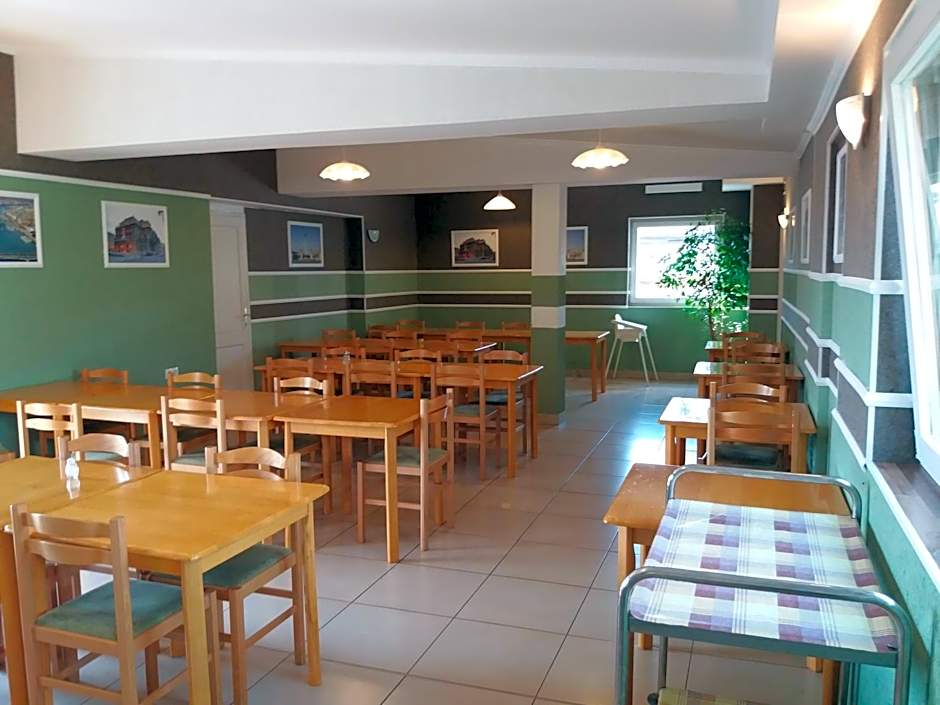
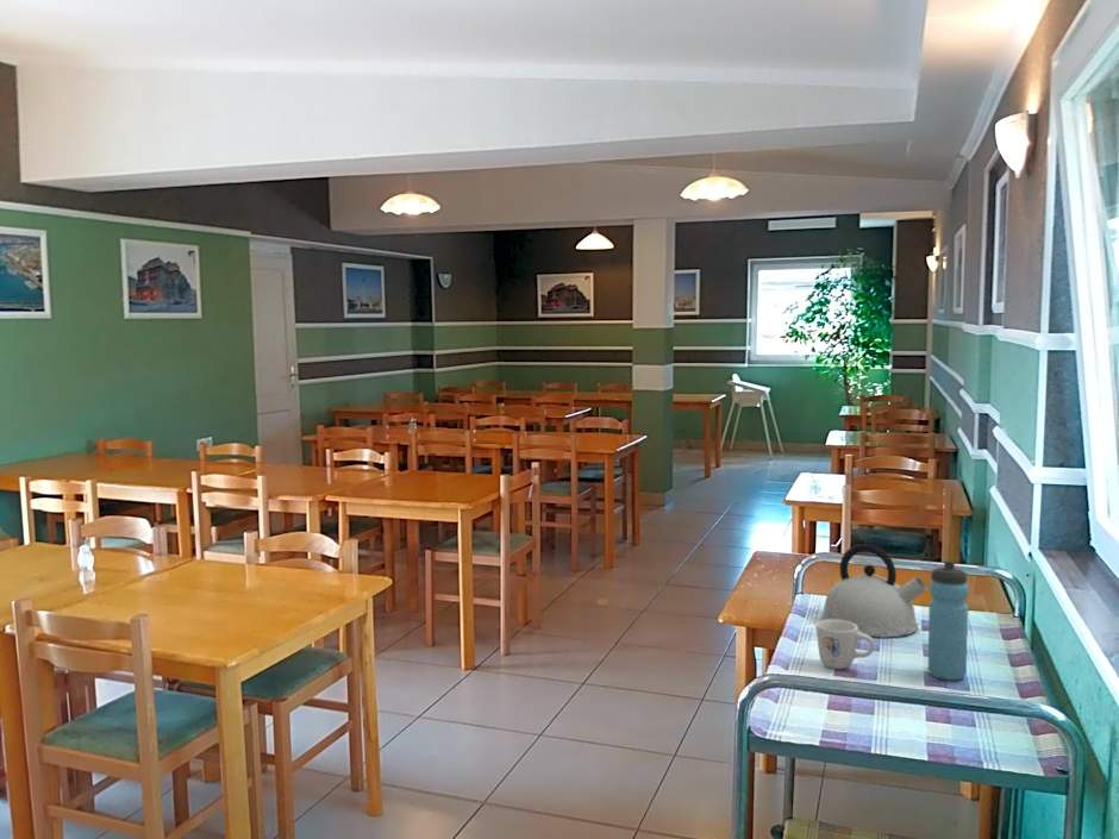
+ mug (844, 646)
+ kettle (873, 584)
+ water bottle (948, 618)
